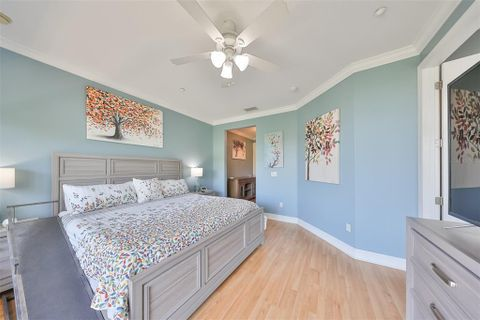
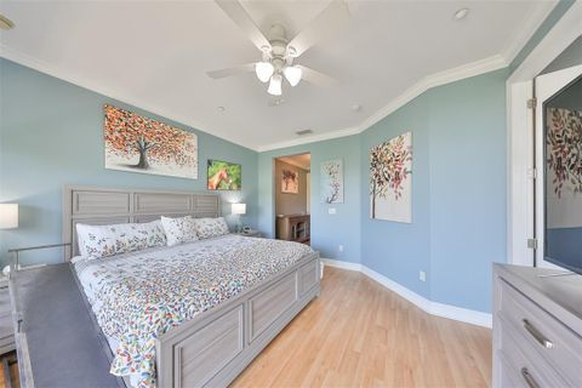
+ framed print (224, 176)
